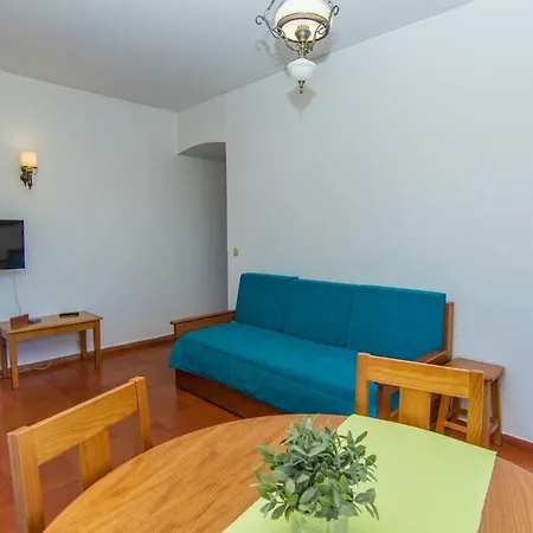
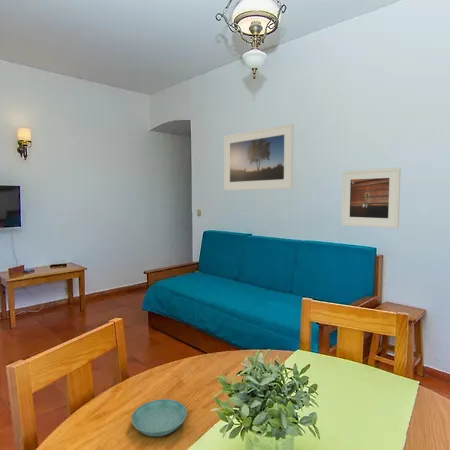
+ saucer (159, 418)
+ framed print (369, 198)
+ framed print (255, 160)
